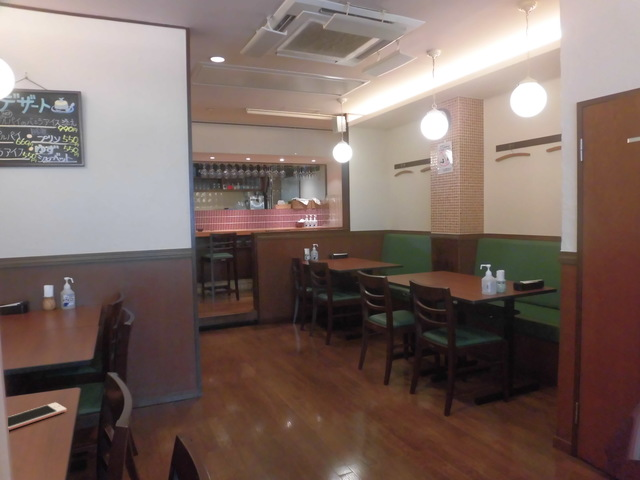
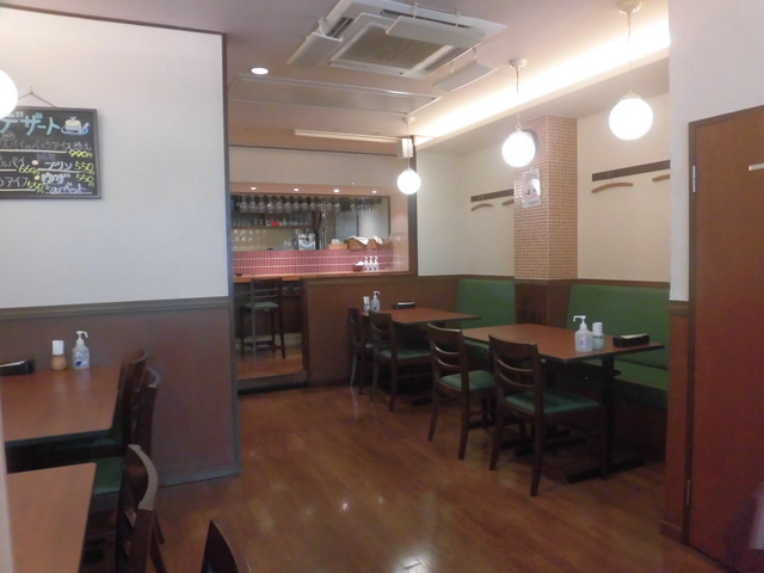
- cell phone (30, 416)
